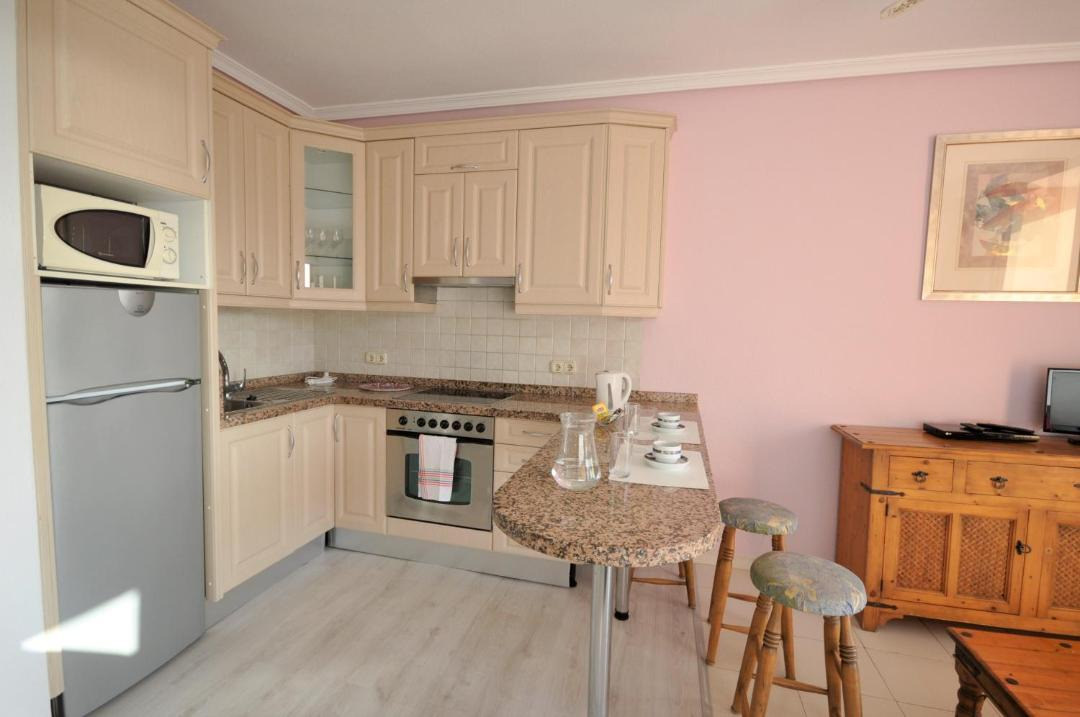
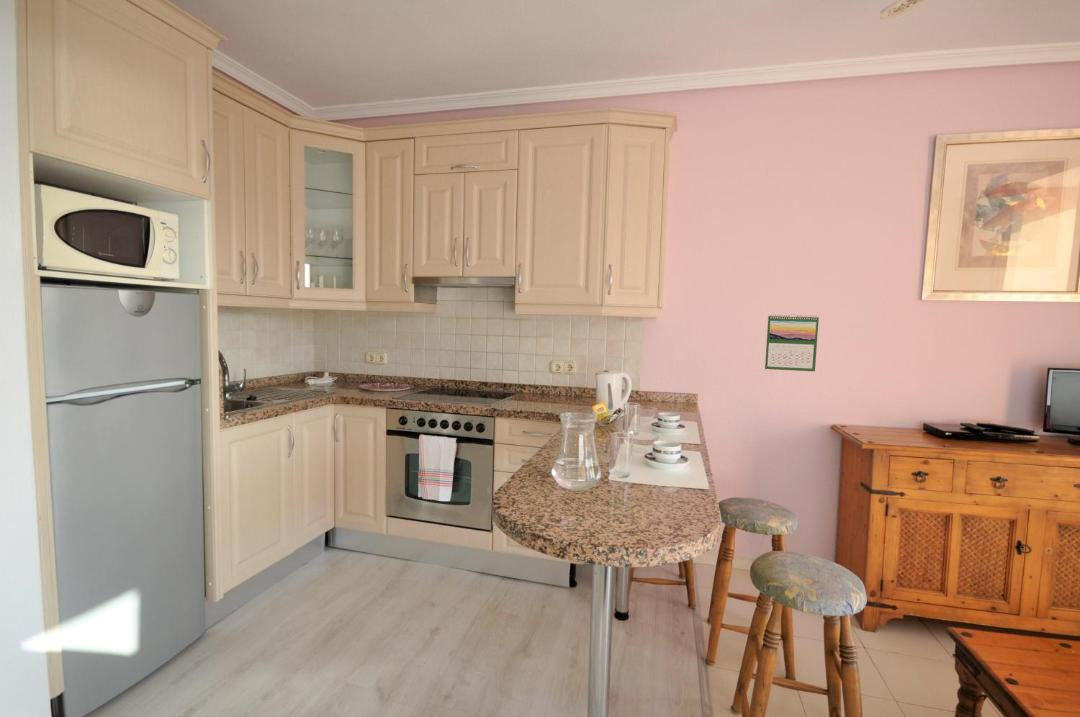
+ calendar (791, 342)
